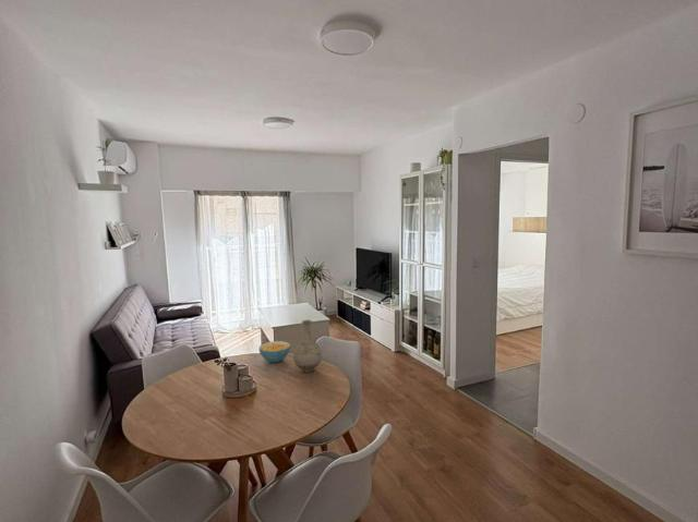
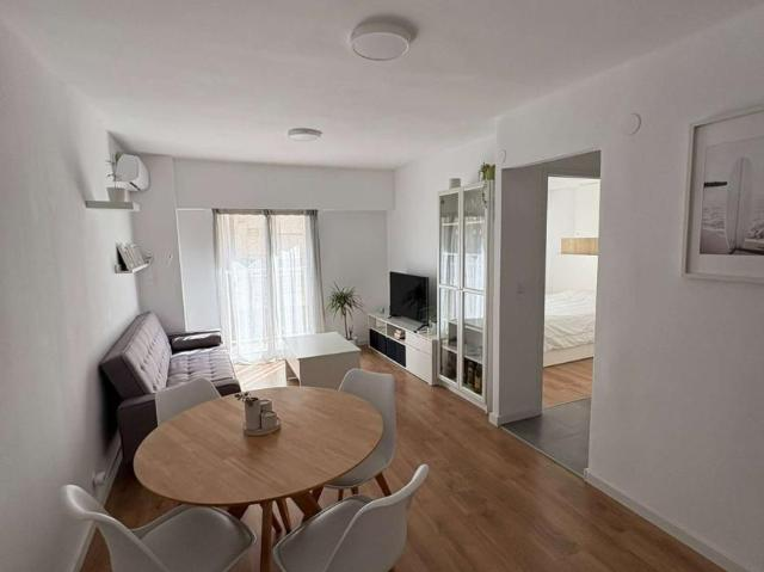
- cereal bowl (275, 353)
- vase (306, 345)
